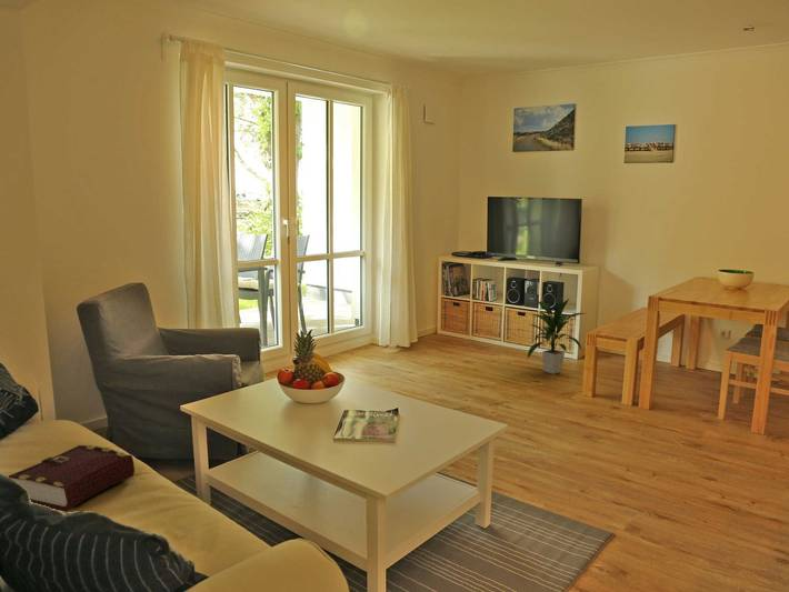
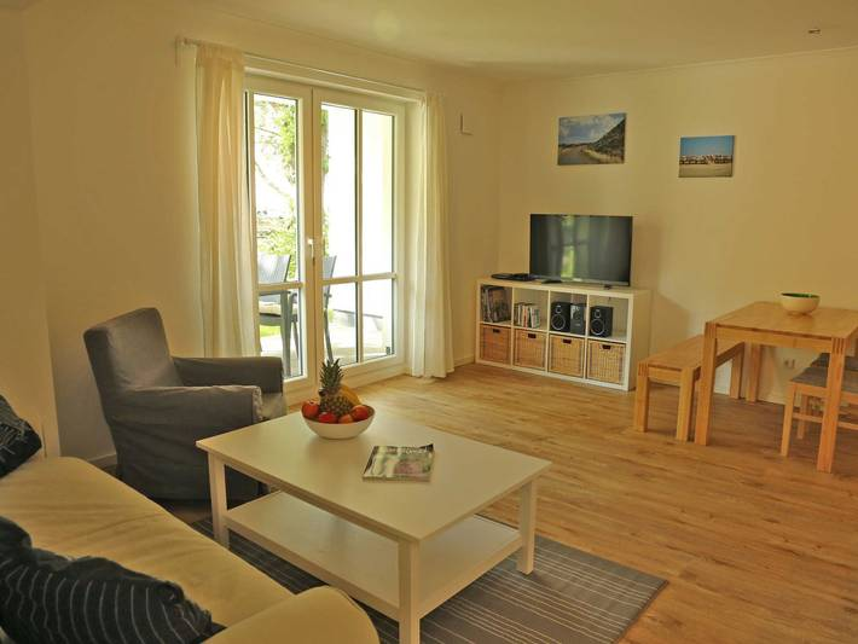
- indoor plant (551, 333)
- book (73, 475)
